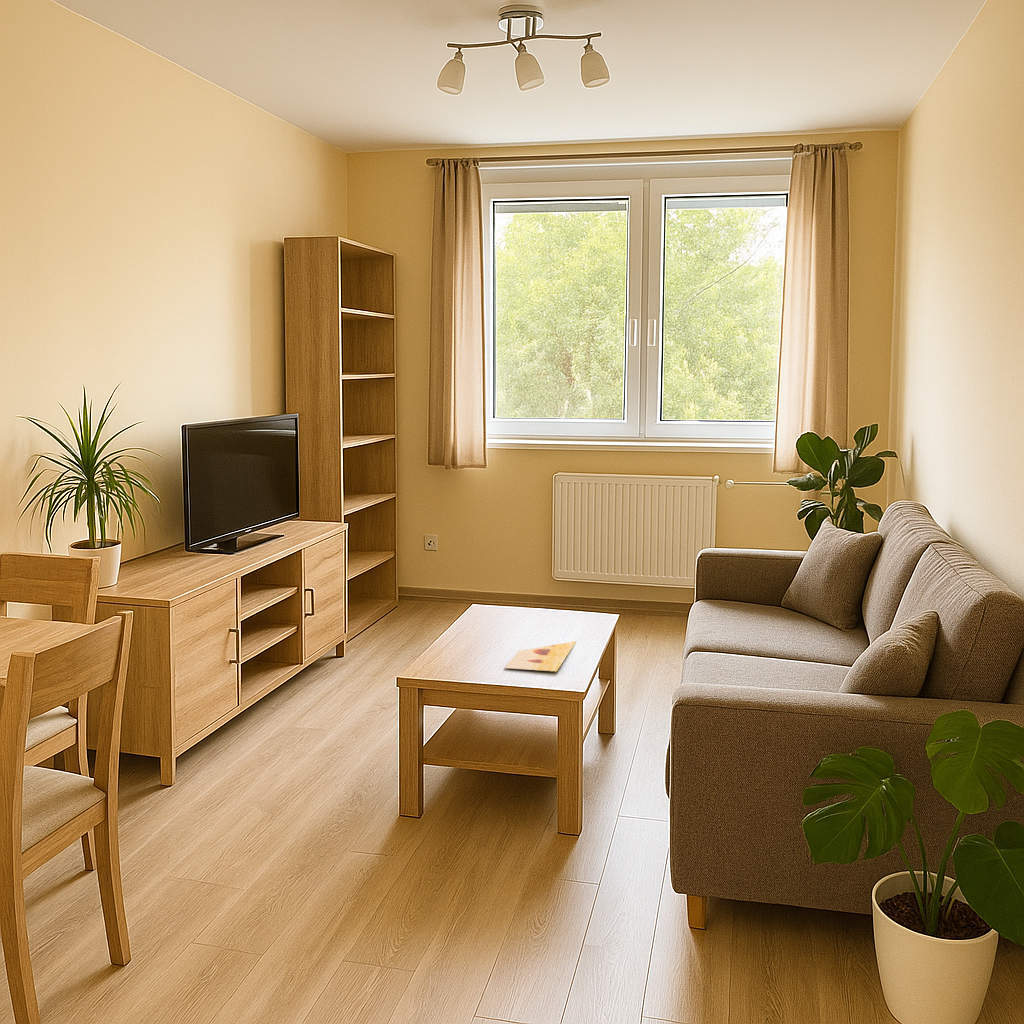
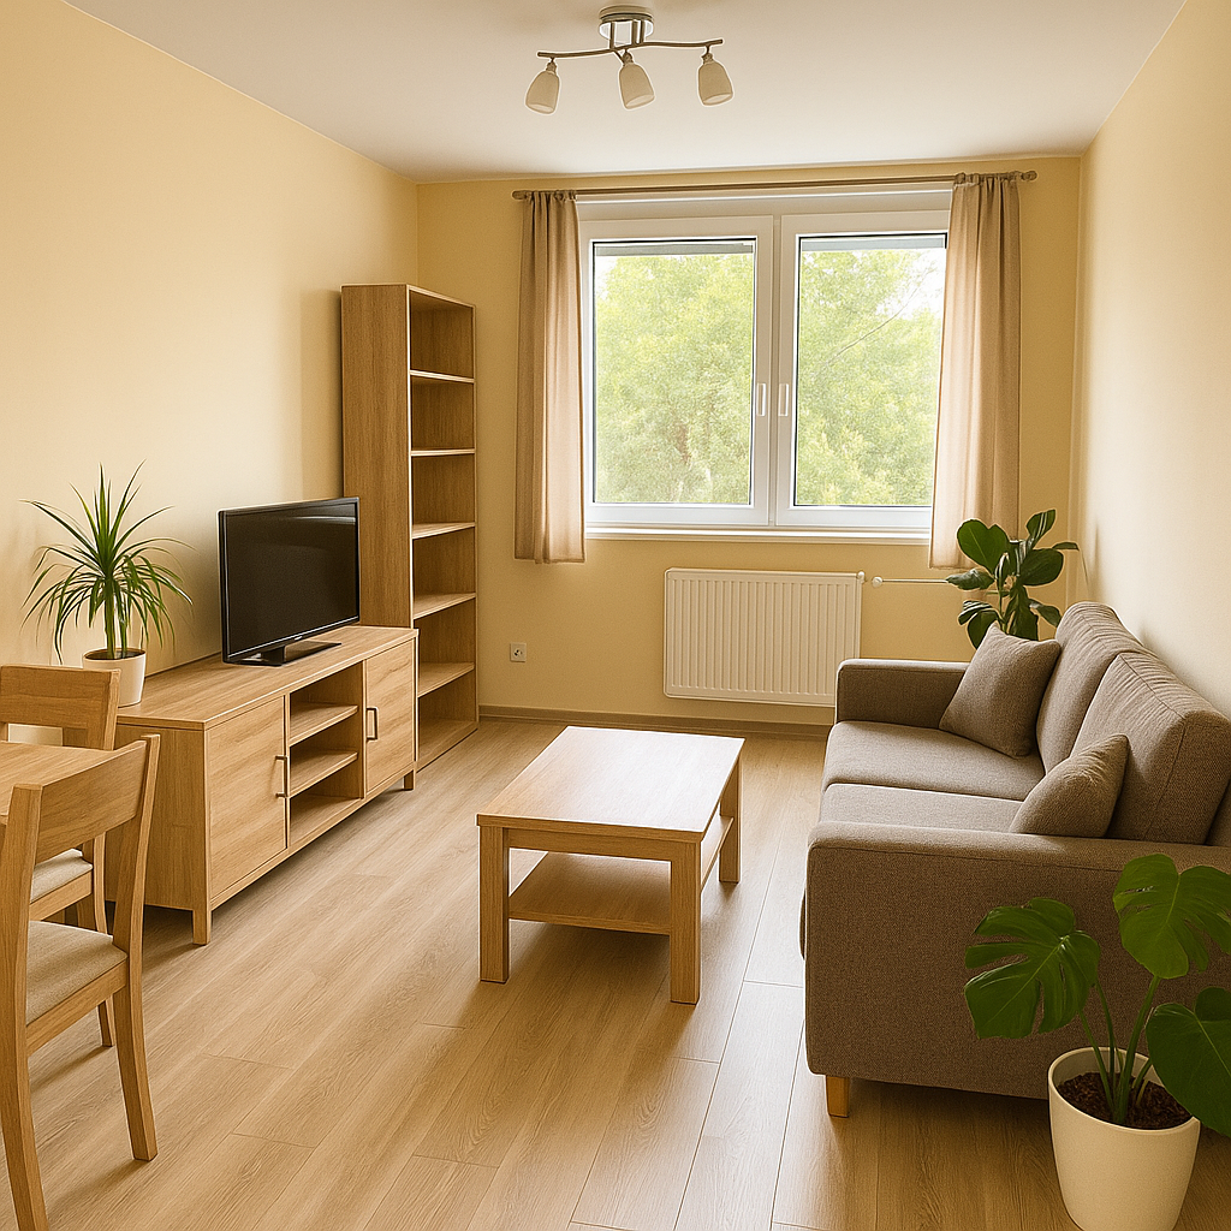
- painting (543, 652)
